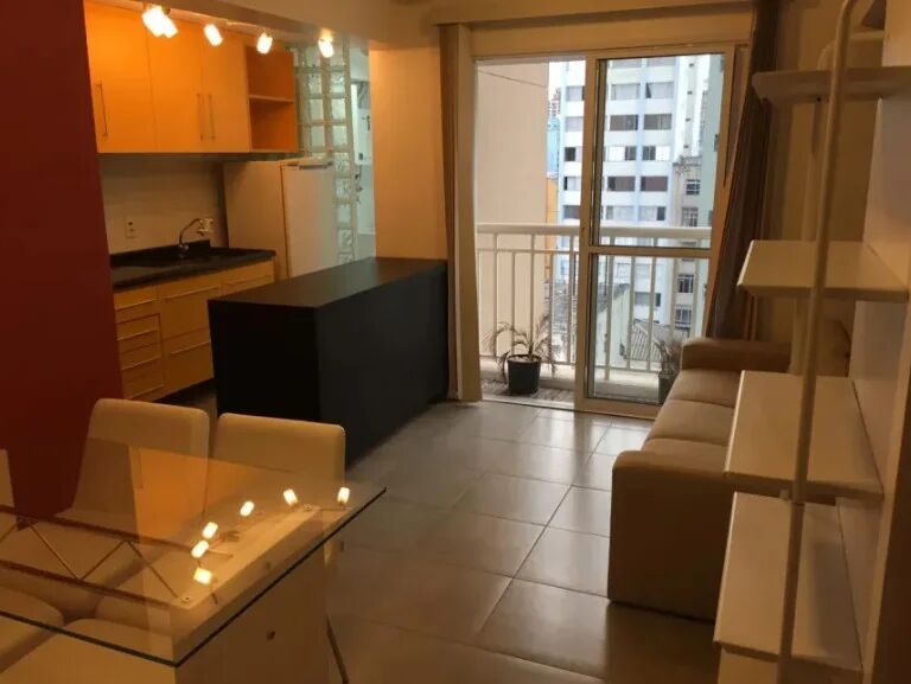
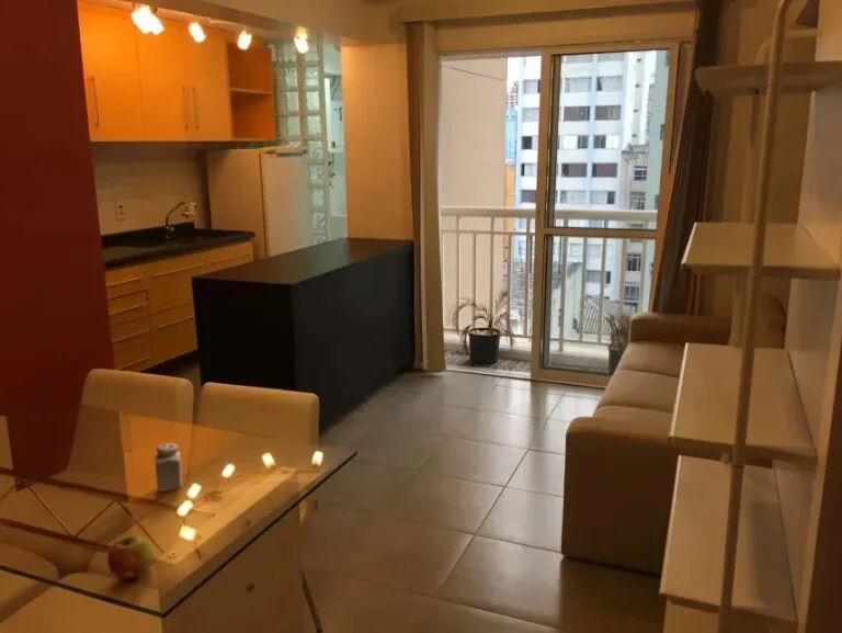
+ fruit (129, 556)
+ salt shaker (168, 465)
